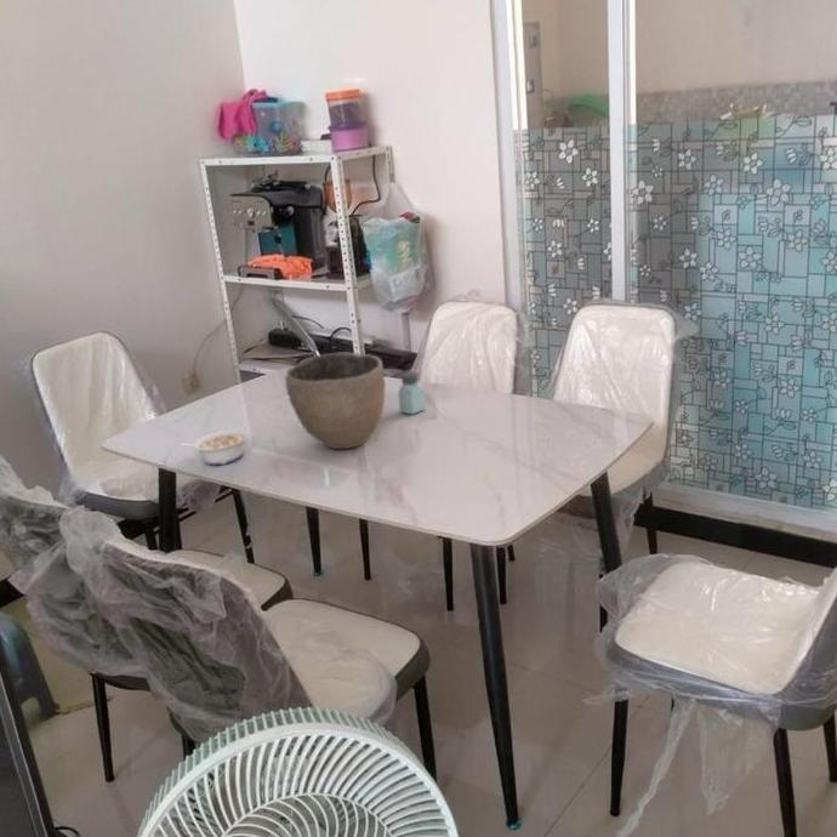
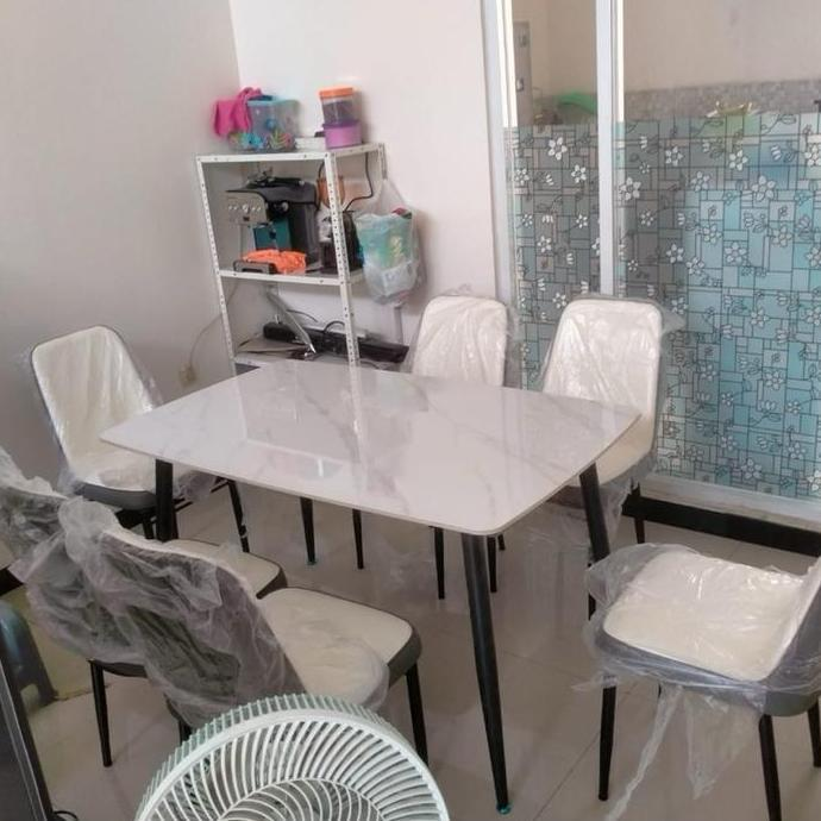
- bowl (340, 404)
- saltshaker (410, 392)
- legume (220, 446)
